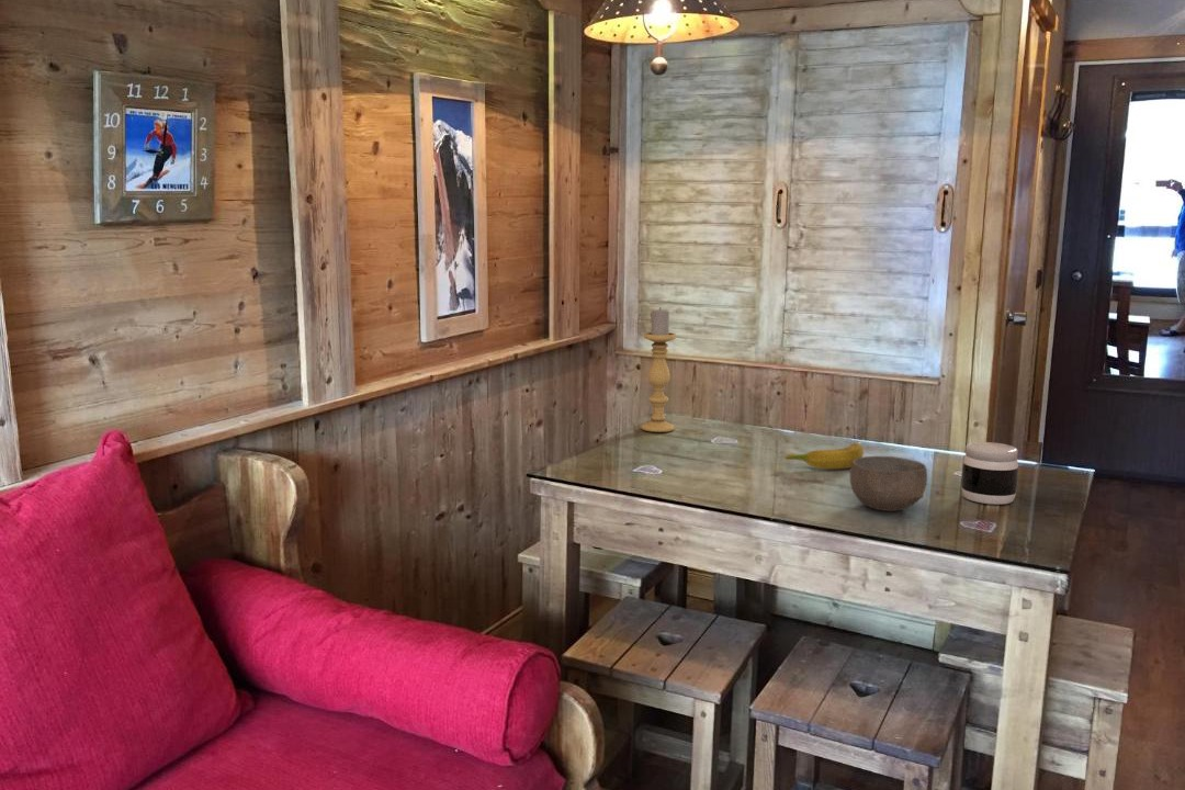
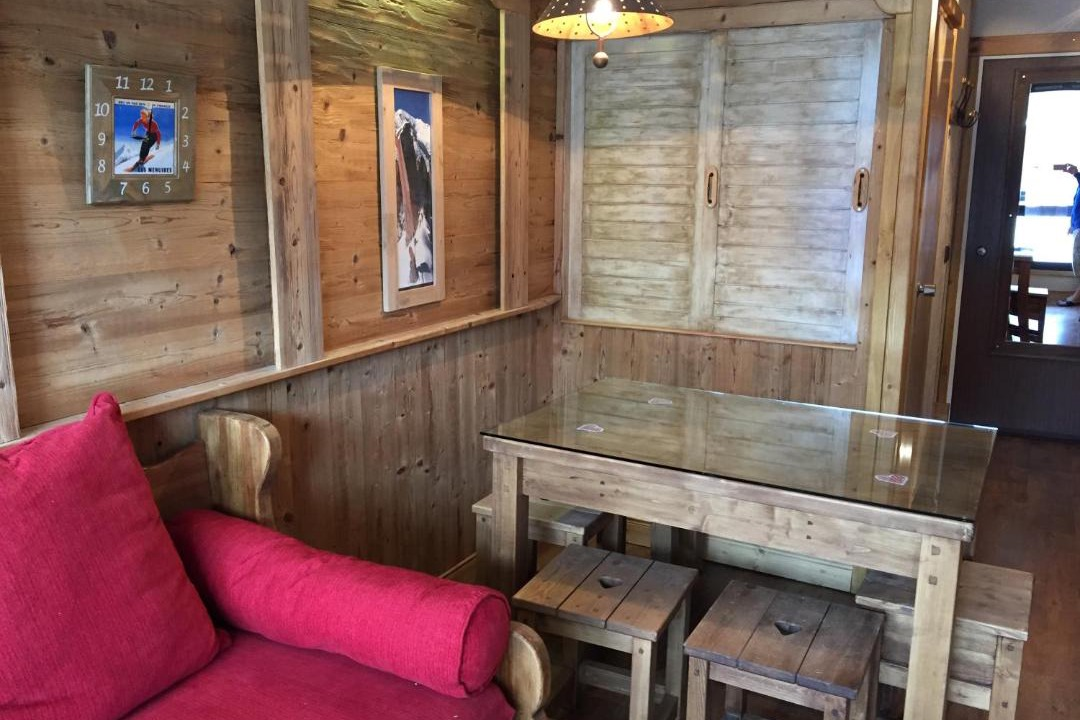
- banana (827, 454)
- candle holder (658, 368)
- bowl (887, 485)
- jar (990, 472)
